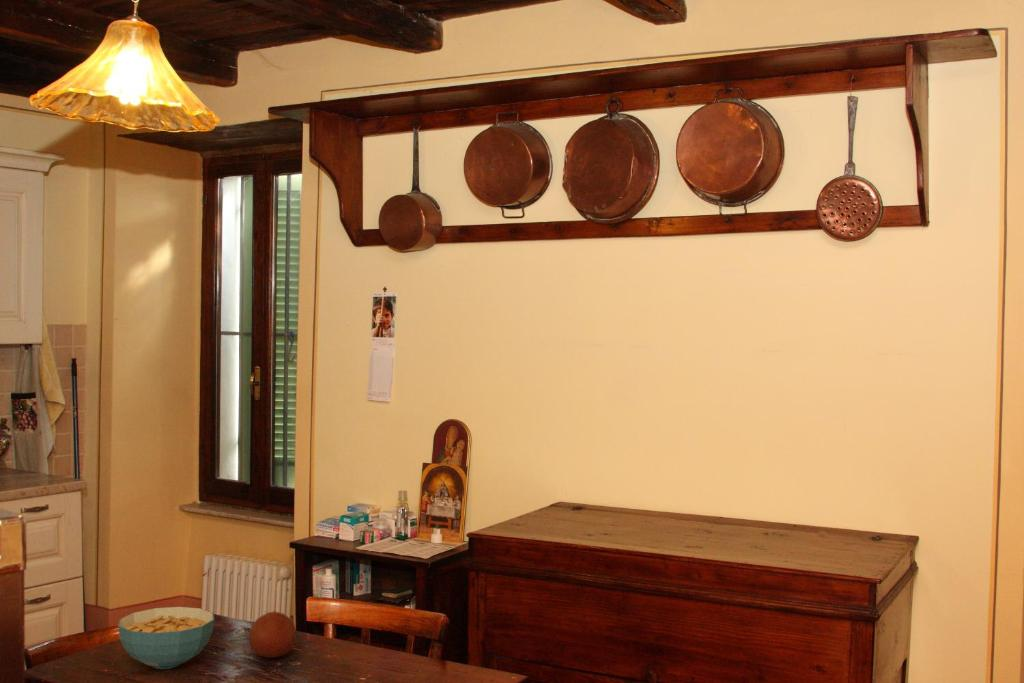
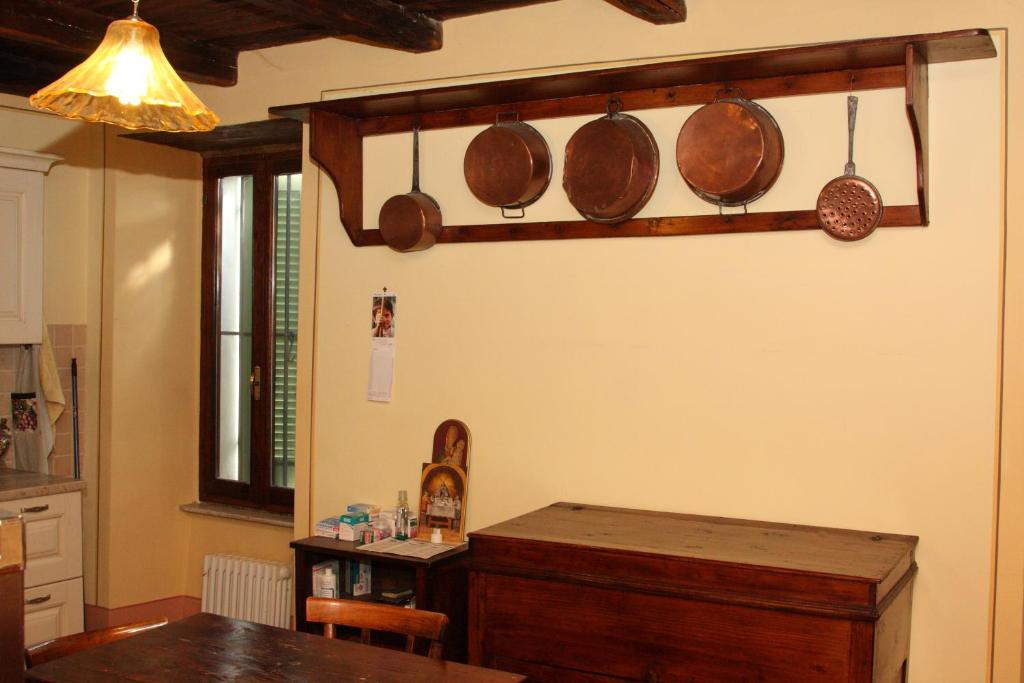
- cereal bowl (166, 641)
- fruit (272, 634)
